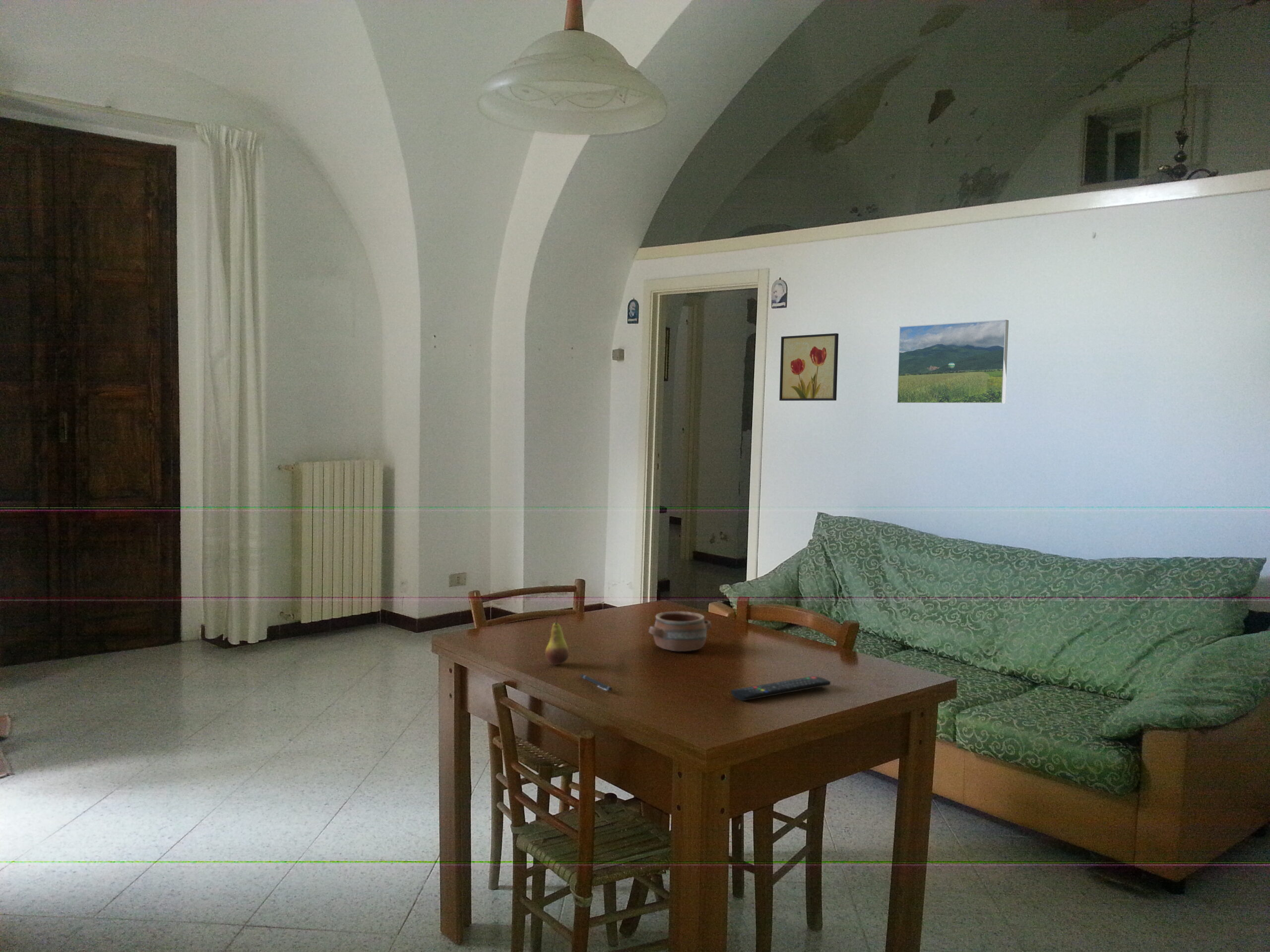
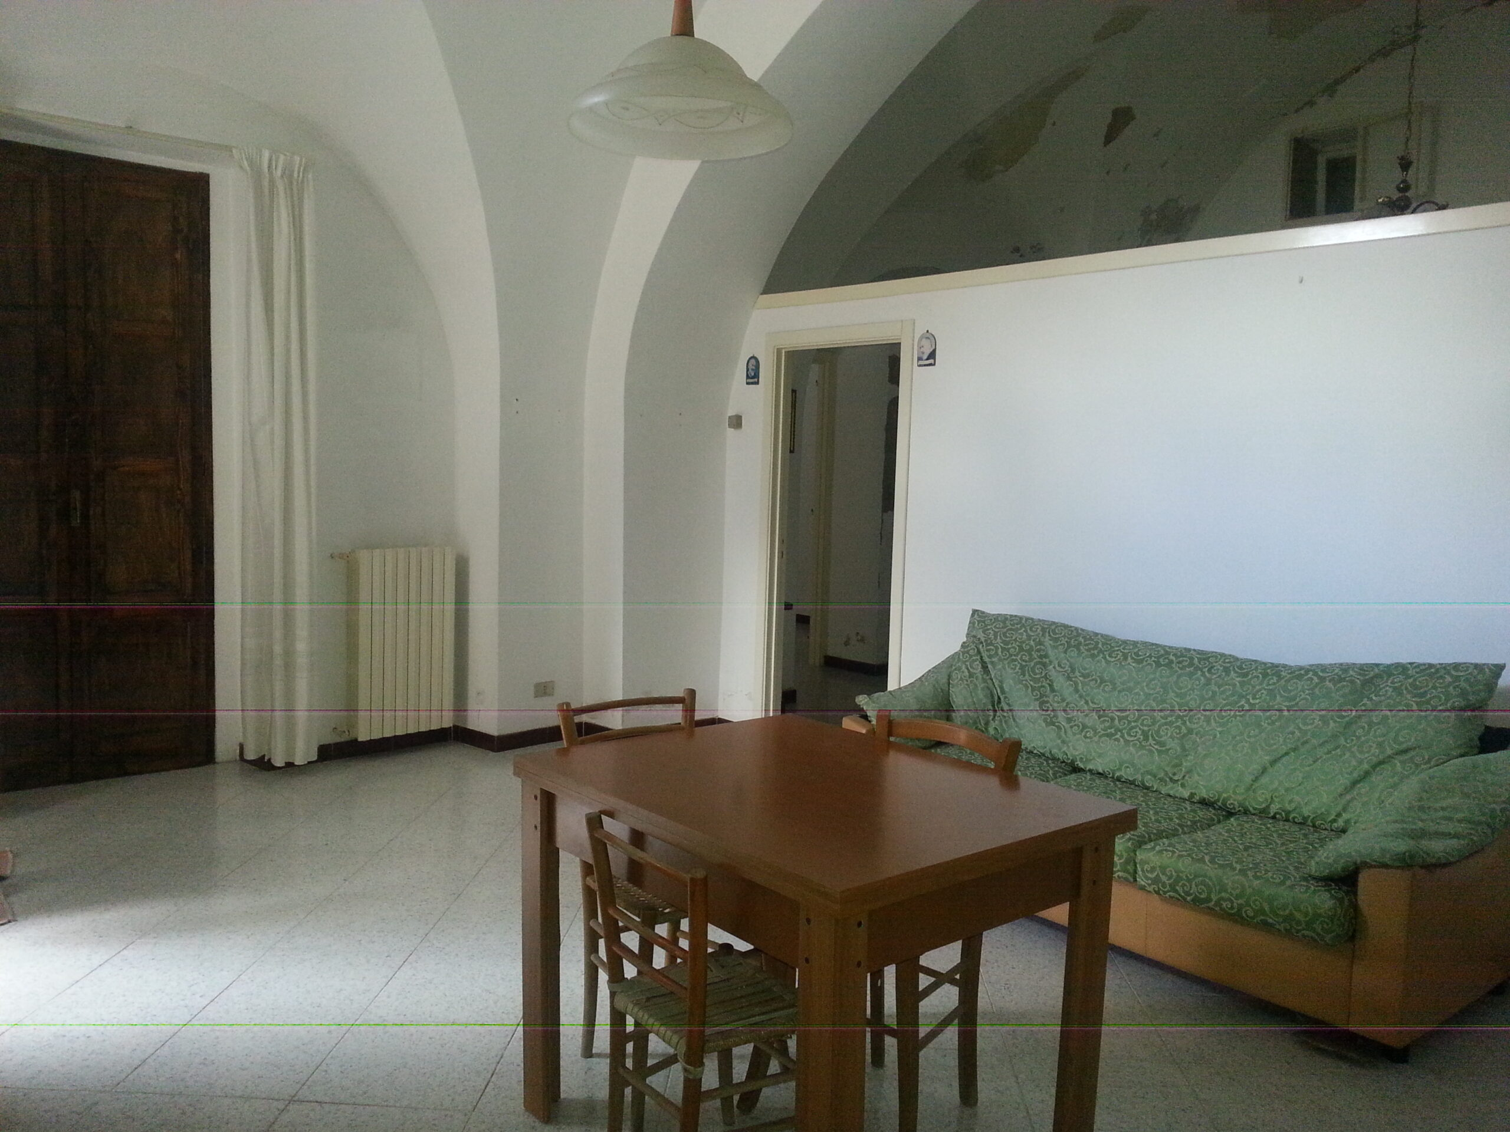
- pottery (680, 631)
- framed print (950, 363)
- remote control (782, 688)
- wall art (809, 368)
- fruit (557, 638)
- pen (594, 682)
